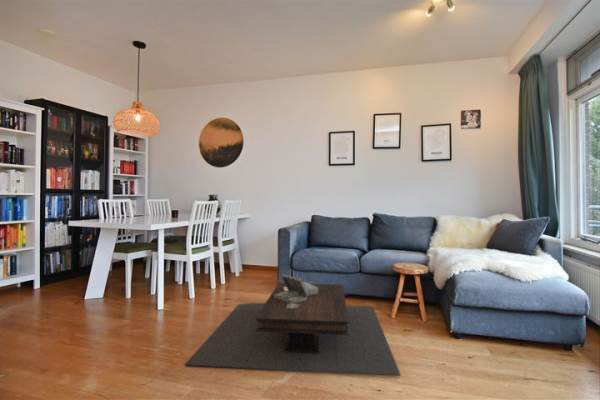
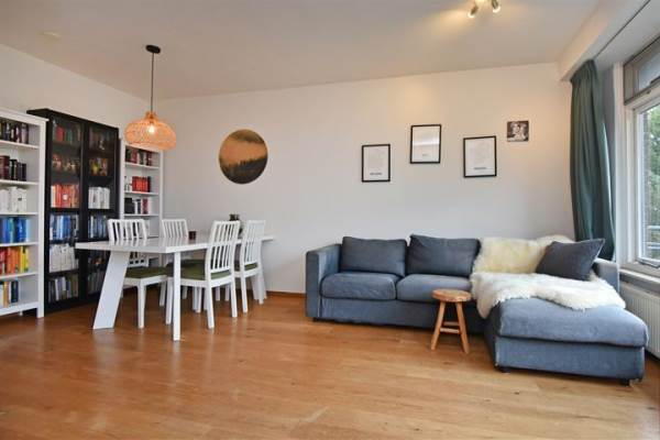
- coffee table (299, 302)
